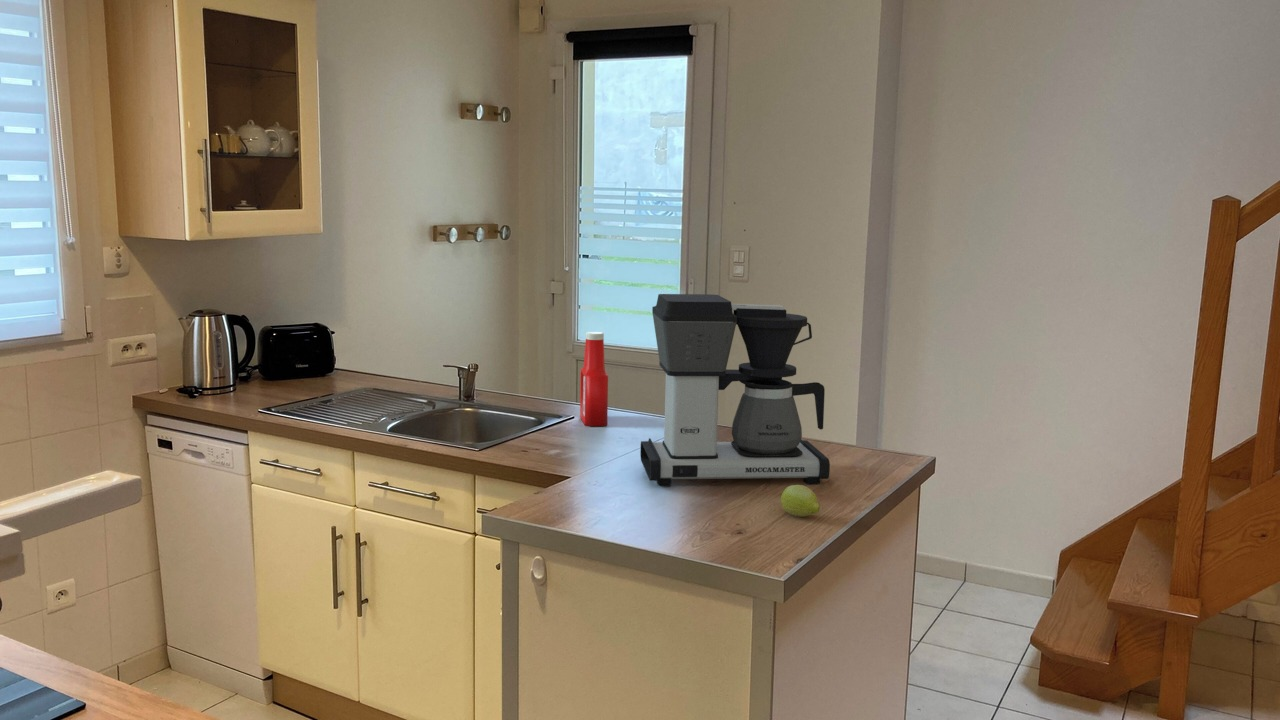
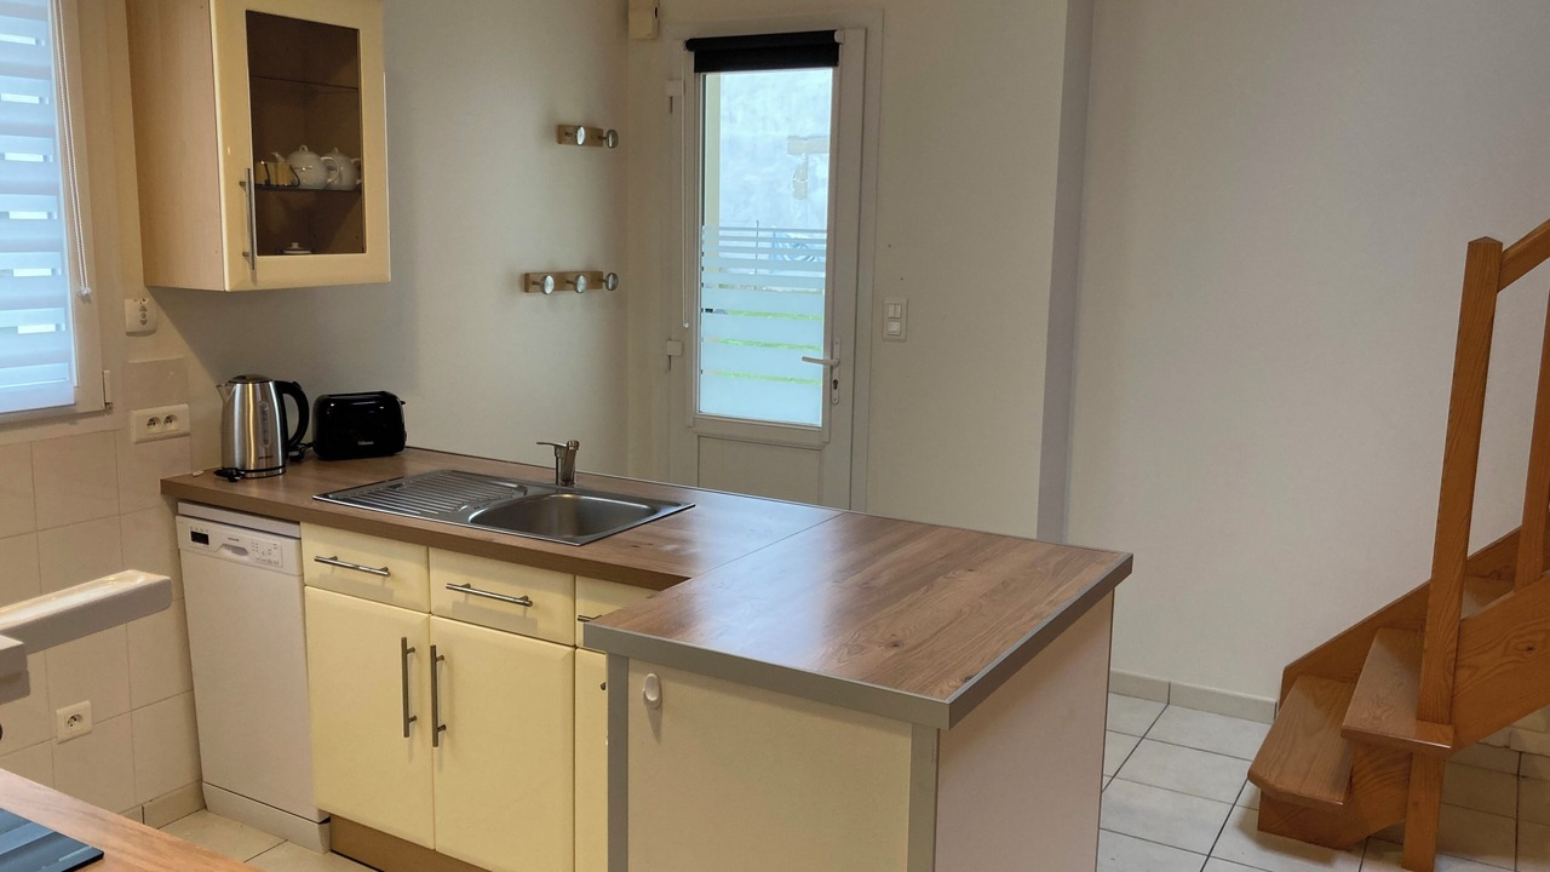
- soap bottle (594, 377)
- coffee maker (741, 382)
- fruit (800, 501)
